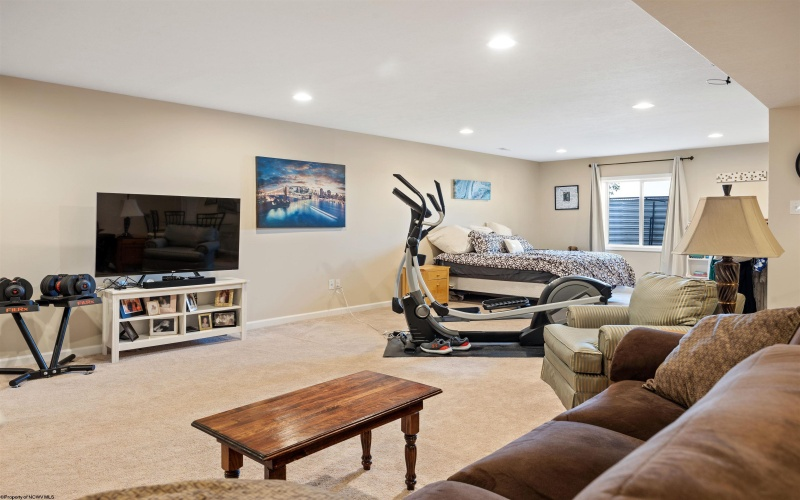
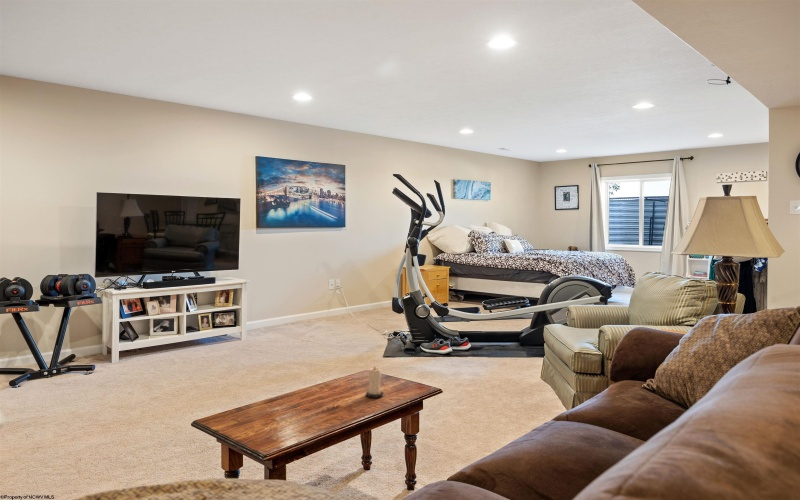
+ candle (374, 380)
